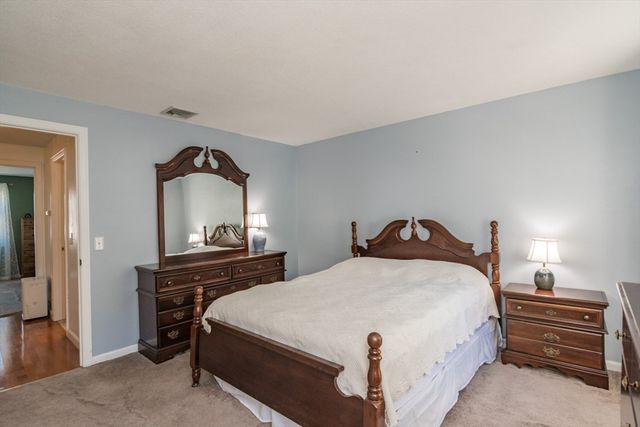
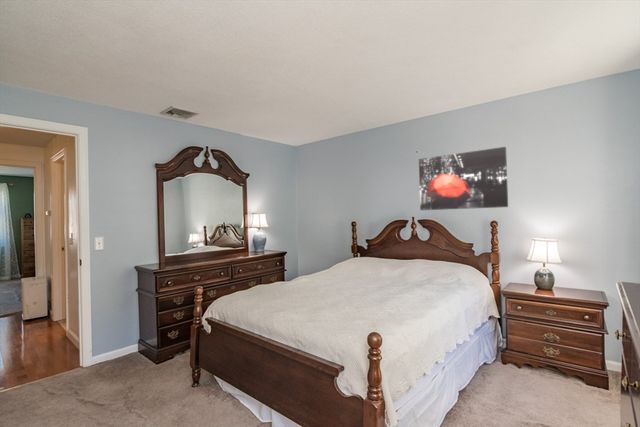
+ wall art (459, 181)
